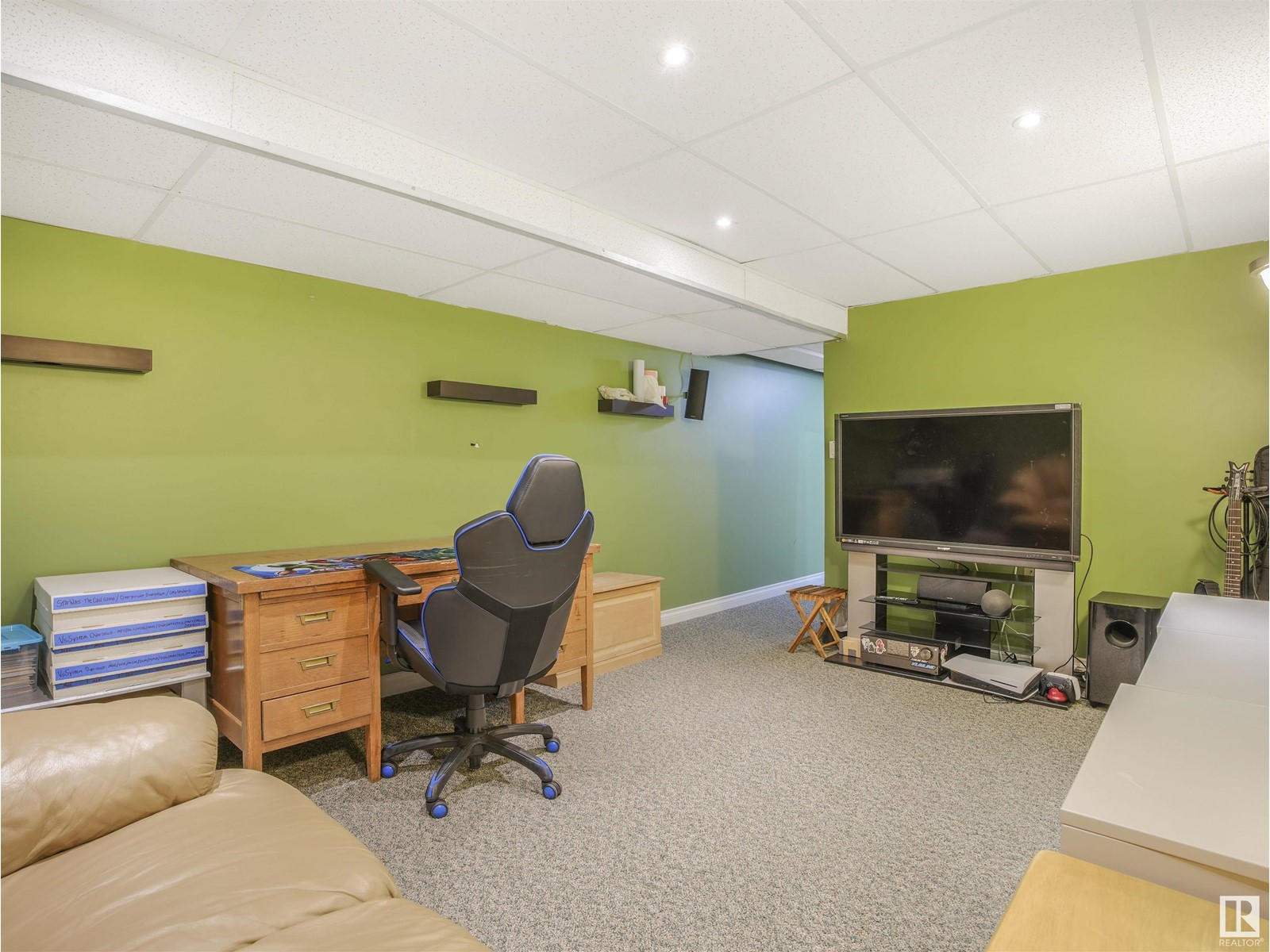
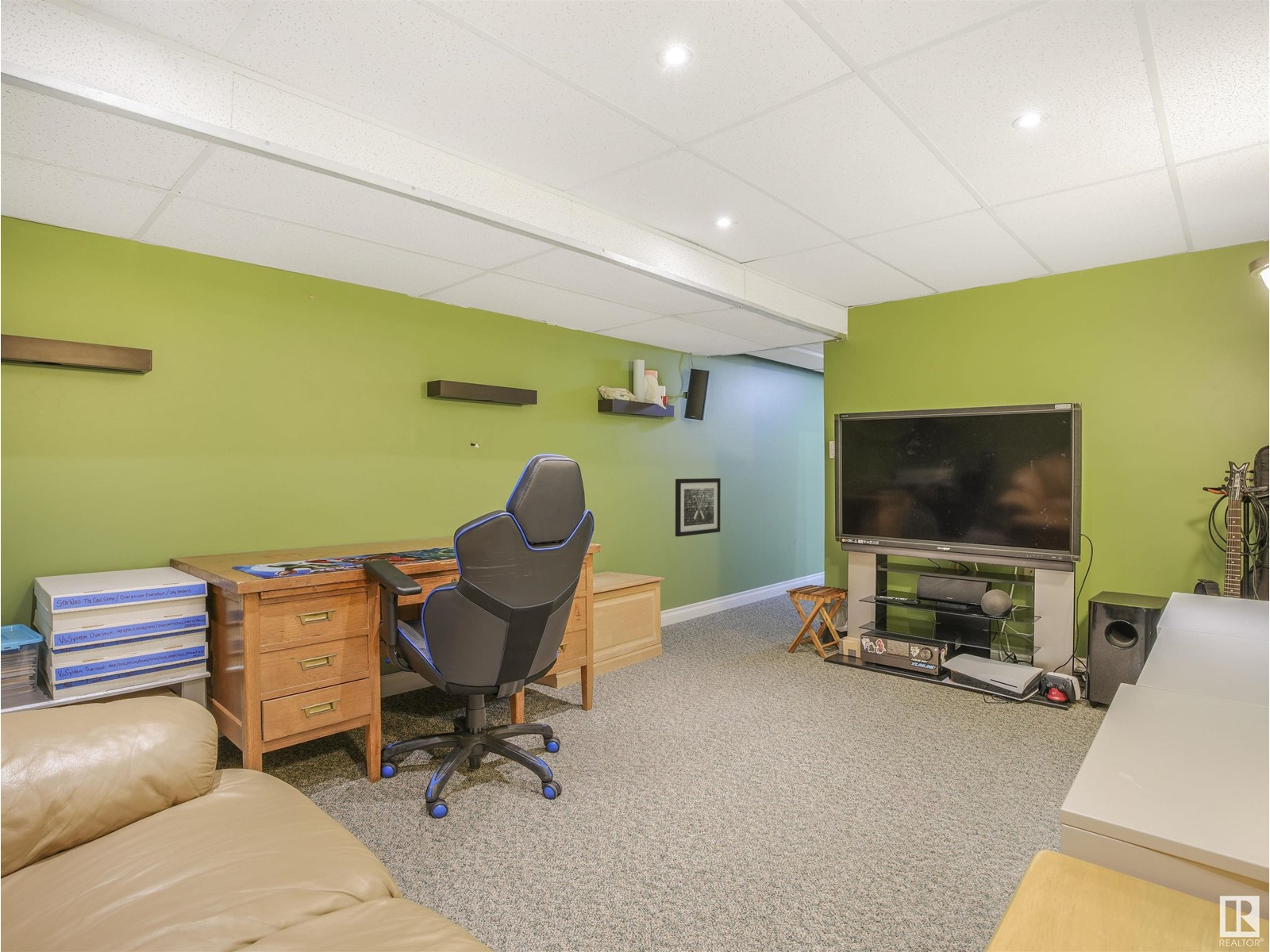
+ wall art (698, 506)
